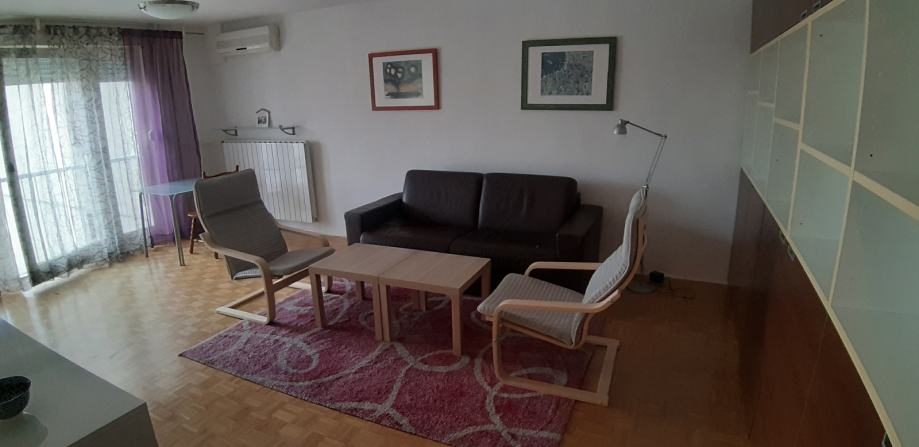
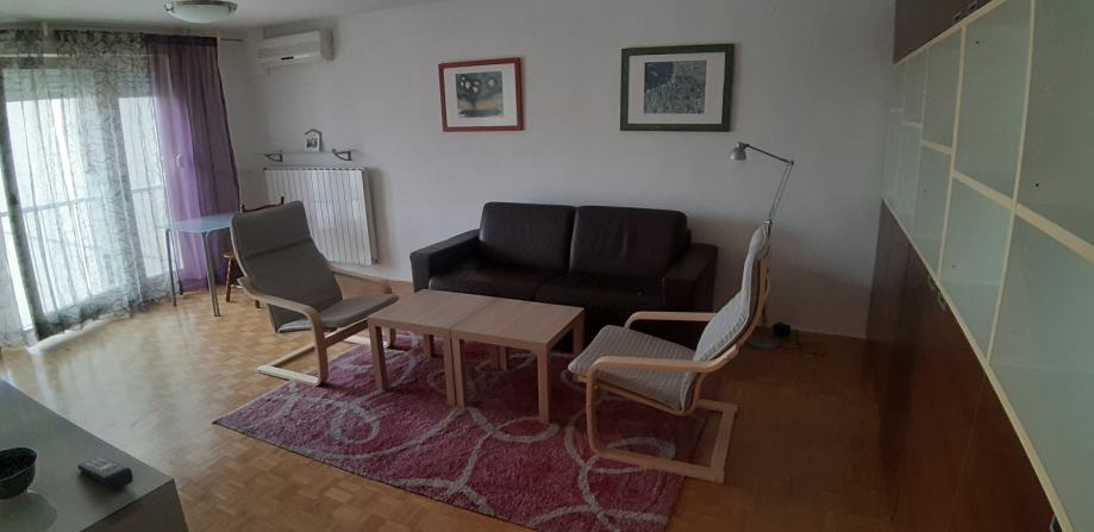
+ remote control (105, 470)
